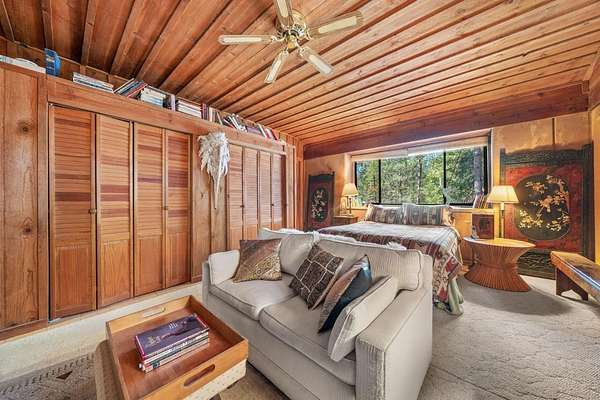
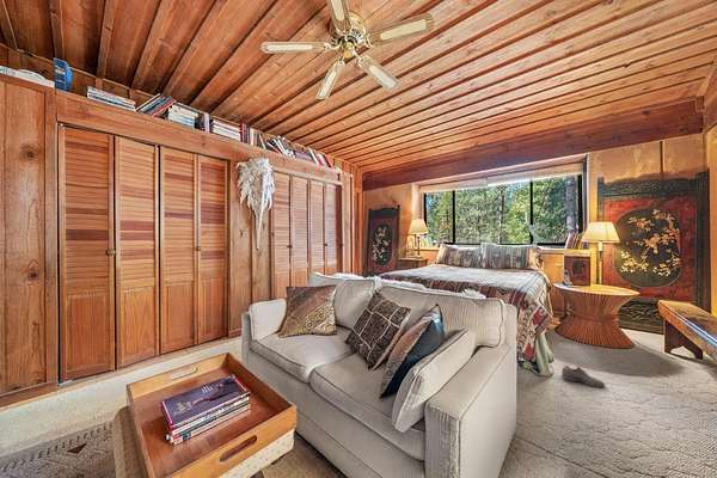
+ shoe (582, 374)
